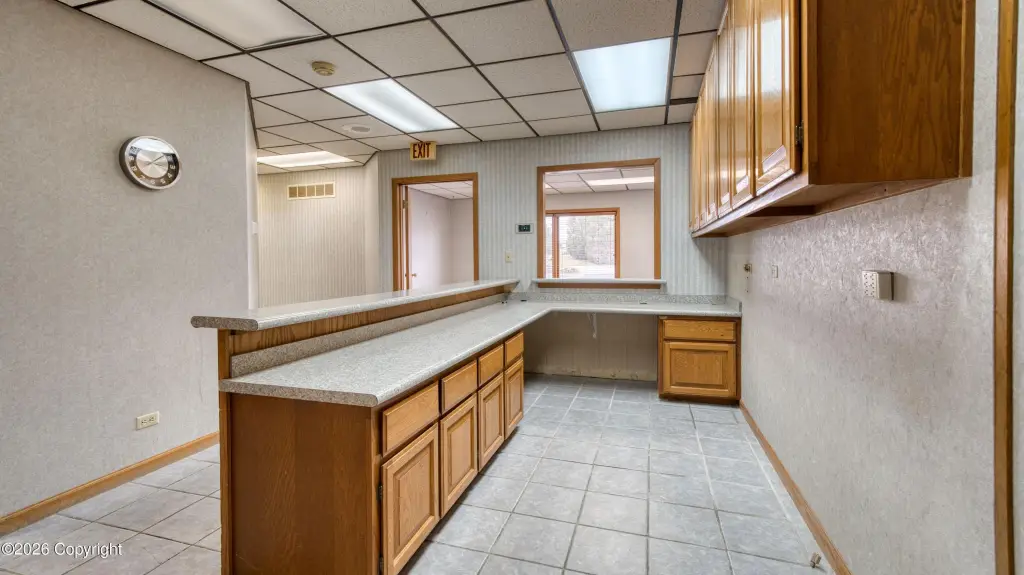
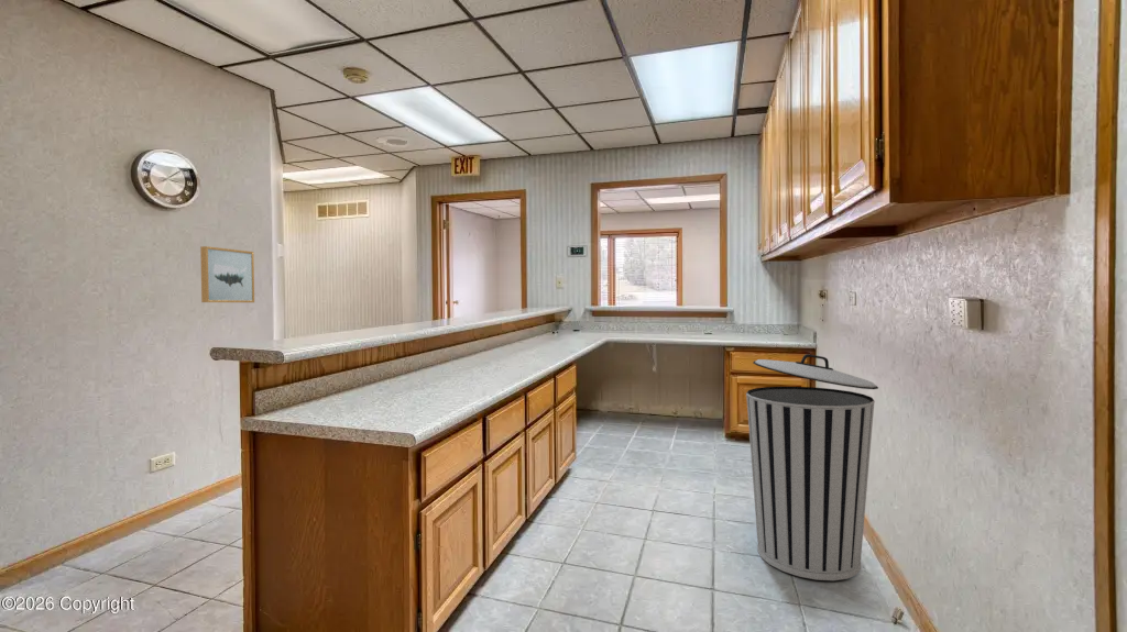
+ wall art (228, 276)
+ trash can (809, 455)
